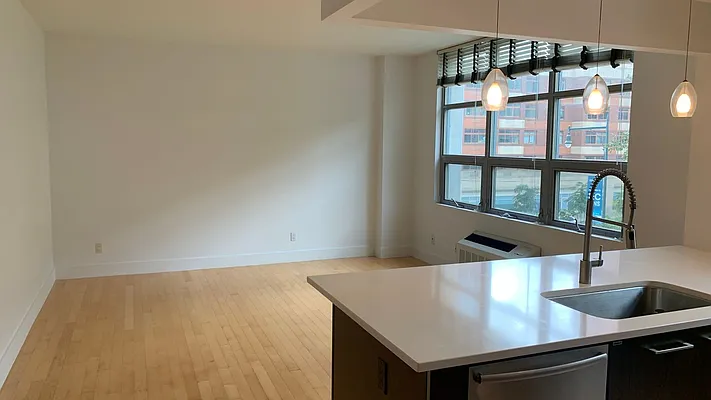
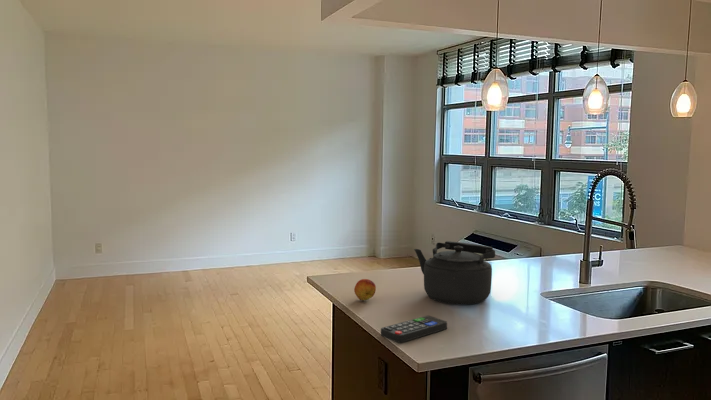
+ kettle (456, 271)
+ remote control (414, 327)
+ fruit (364, 289)
